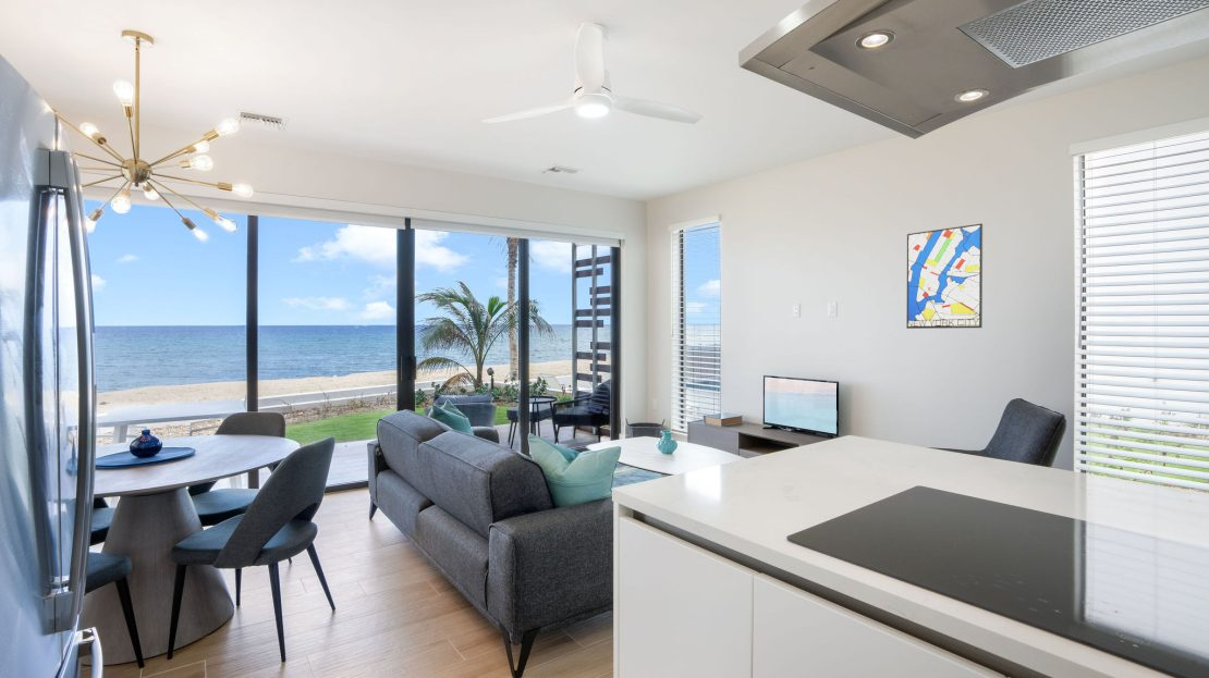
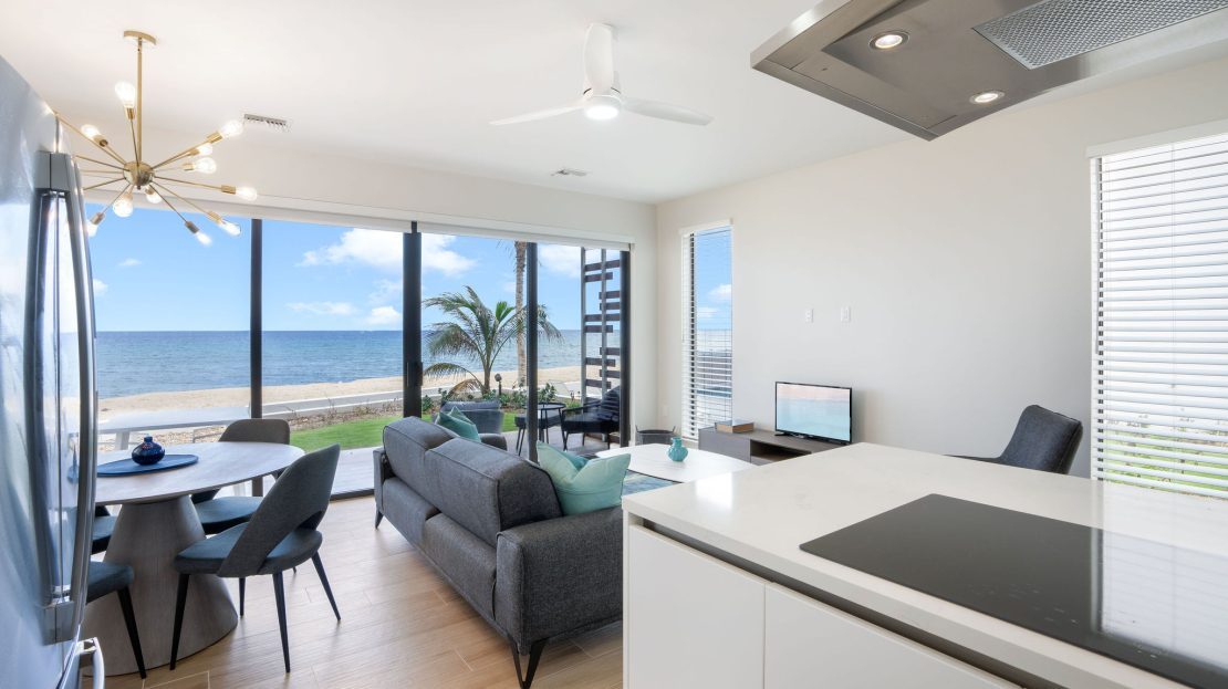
- wall art (942, 279)
